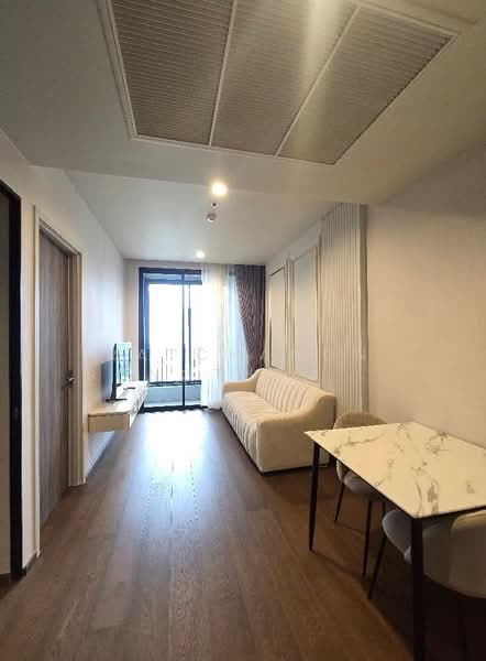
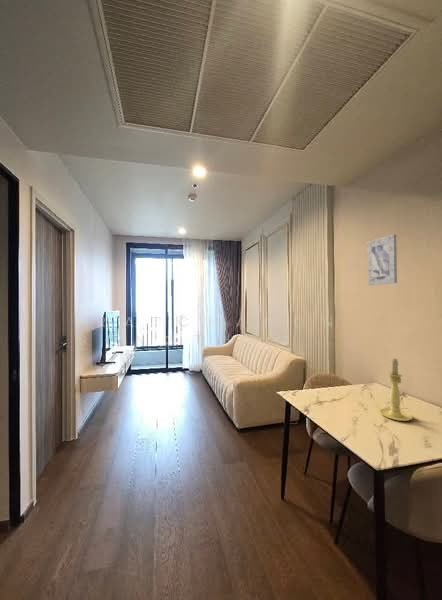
+ candle holder (395, 386)
+ wall art (381, 261)
